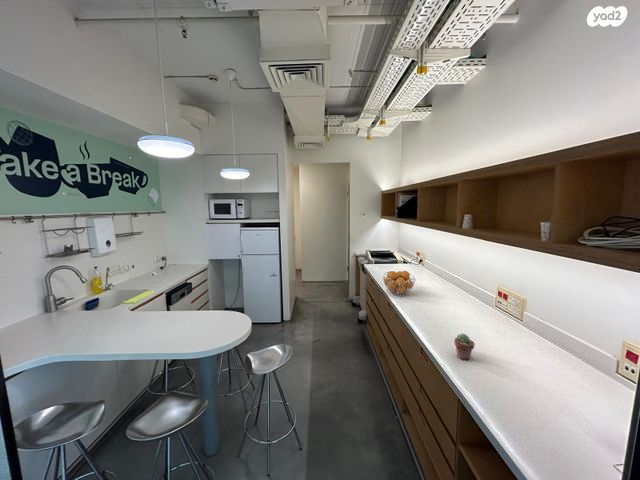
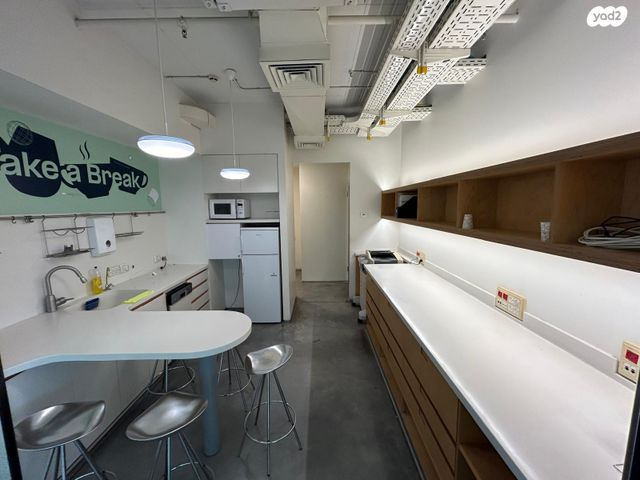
- potted succulent (464, 345)
- fruit basket (398, 282)
